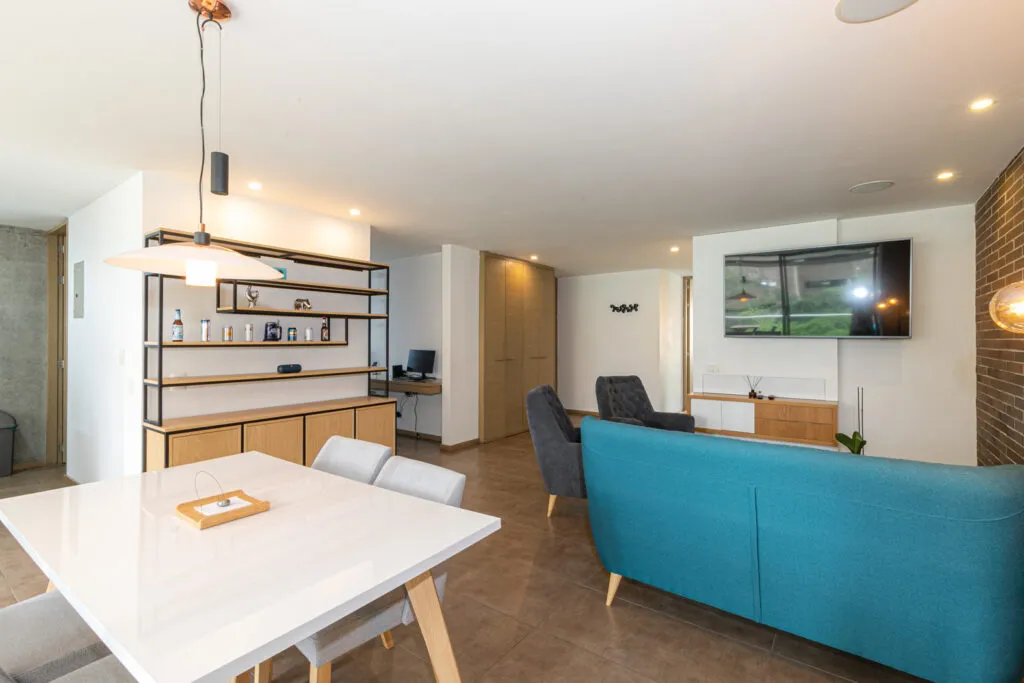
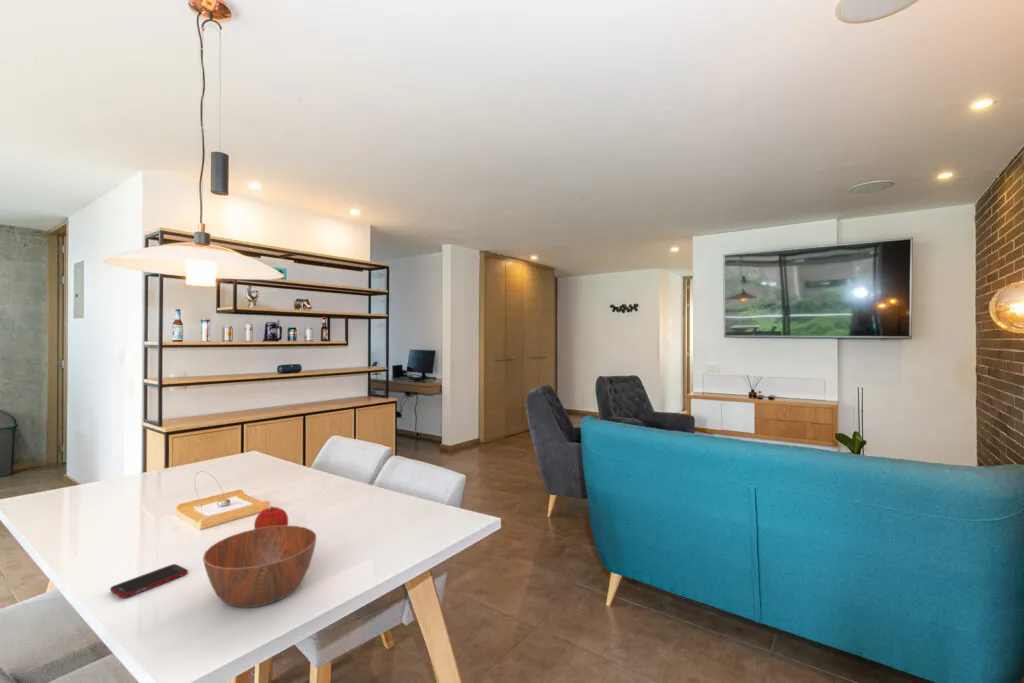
+ cell phone (150, 580)
+ fruit (271, 522)
+ bowl (262, 567)
